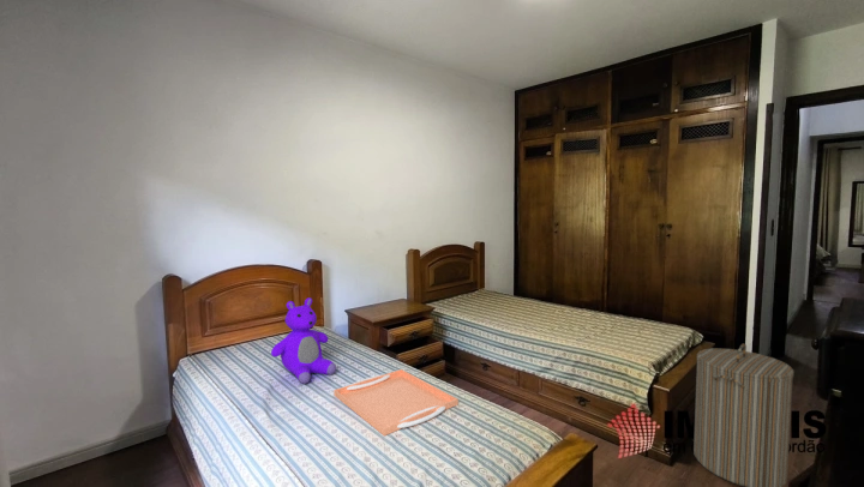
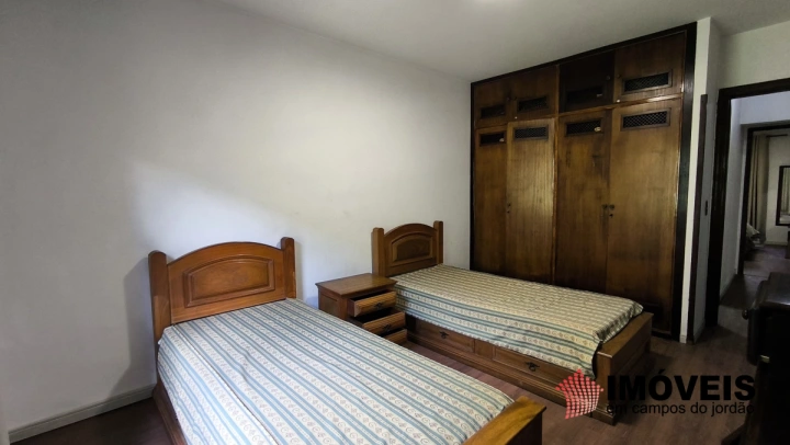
- stuffed bear (306, 337)
- laundry hamper (740, 404)
- serving tray (394, 397)
